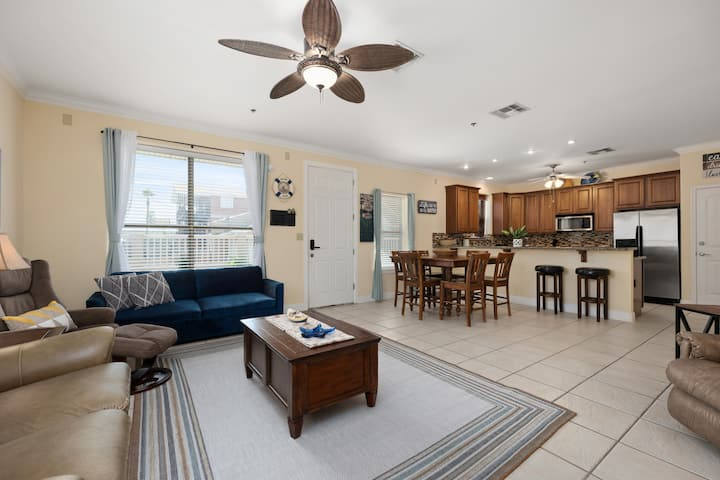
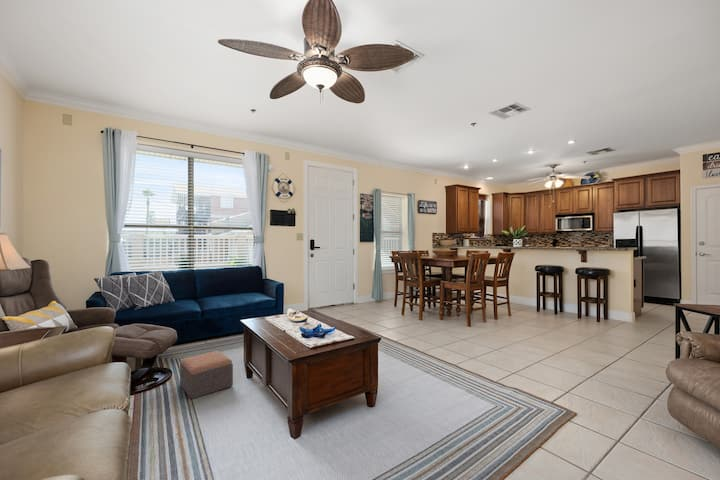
+ footstool (206, 371)
